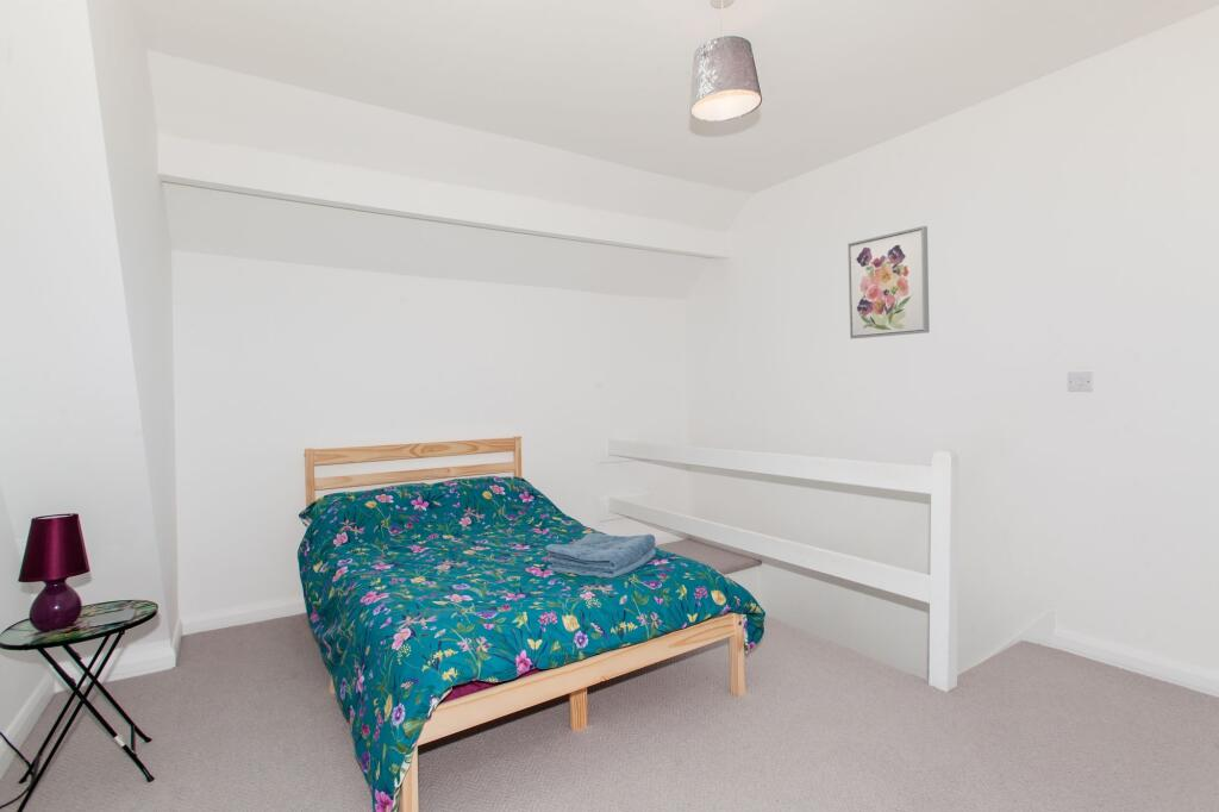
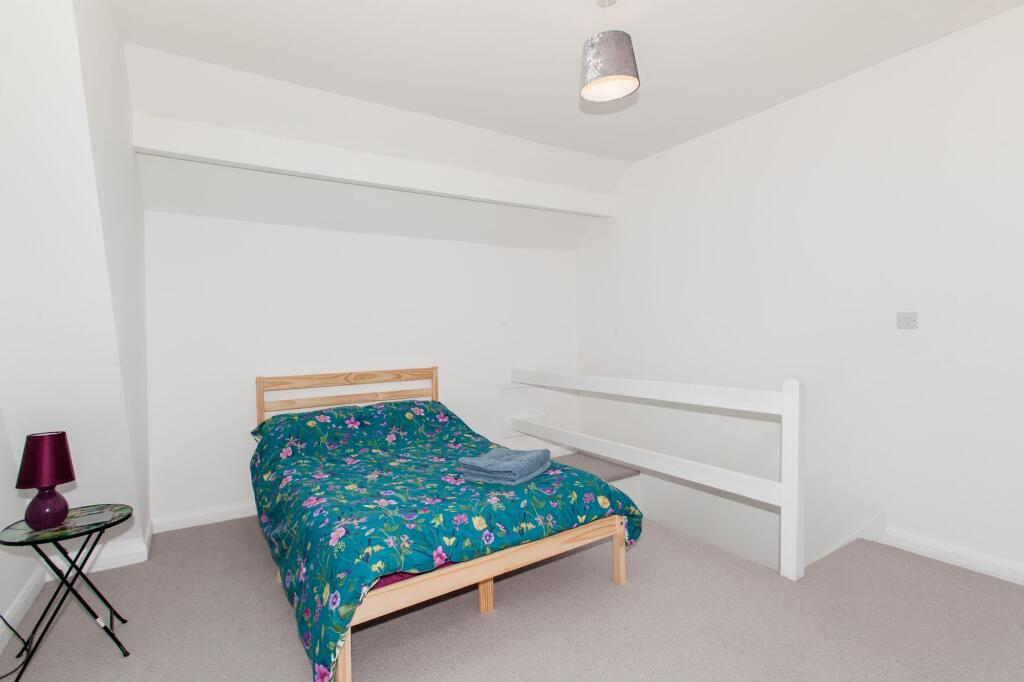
- wall art (886, 286)
